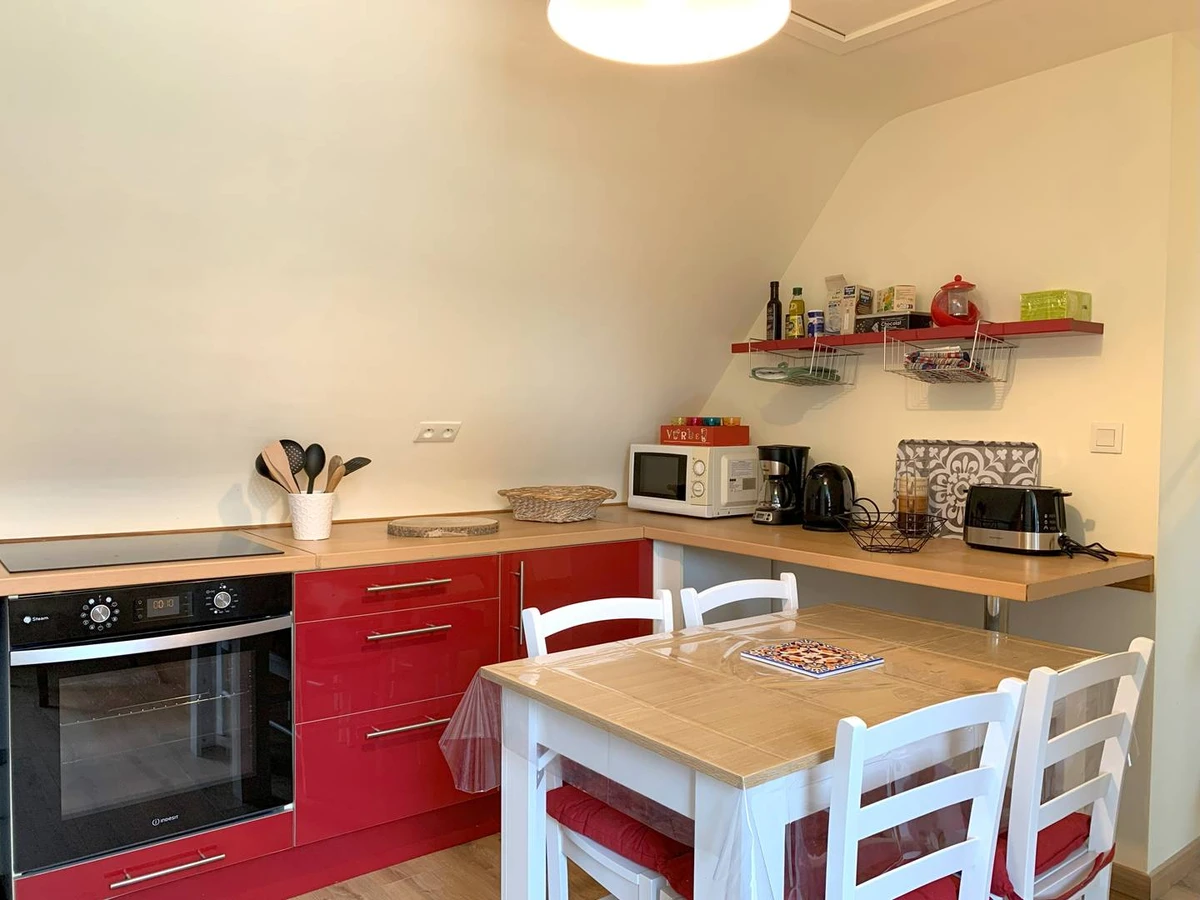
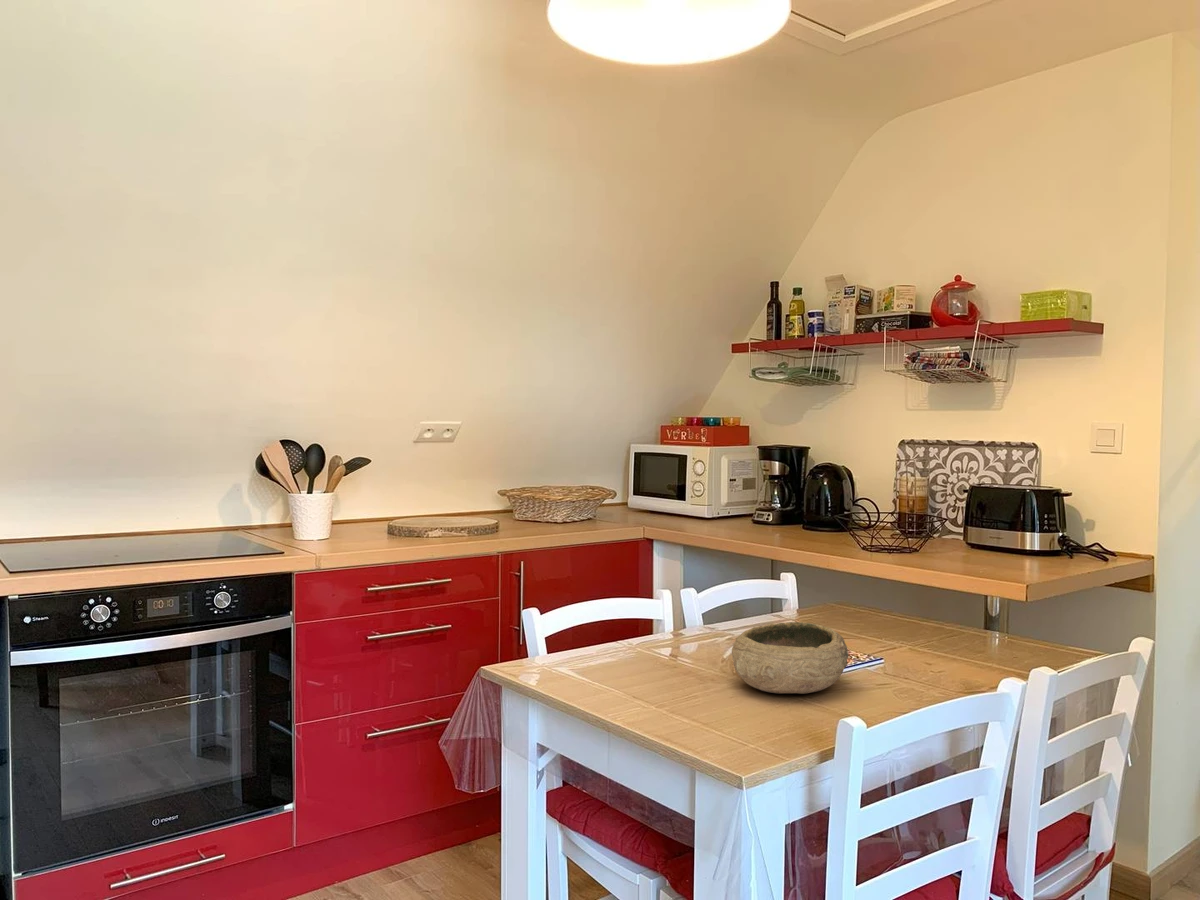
+ bowl (789, 658)
